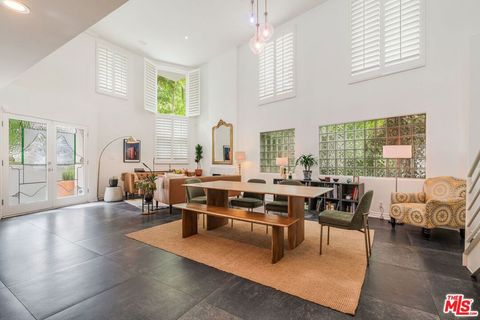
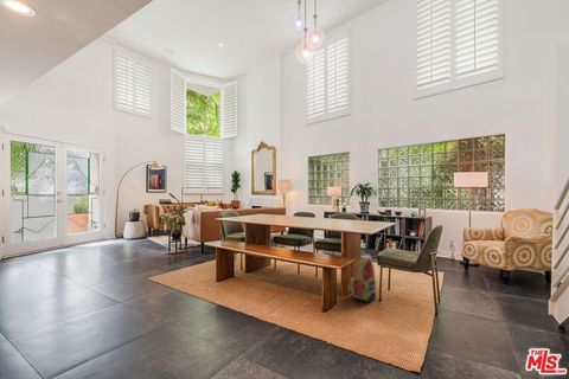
+ backpack (363, 277)
